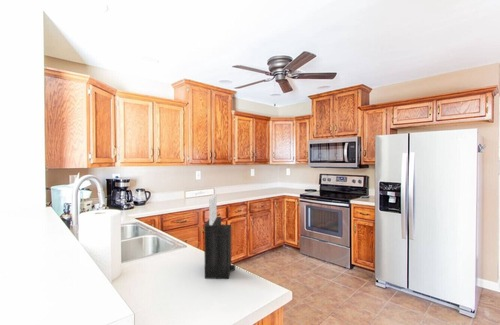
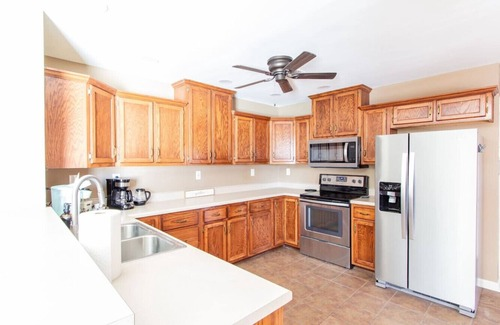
- knife block (221, 233)
